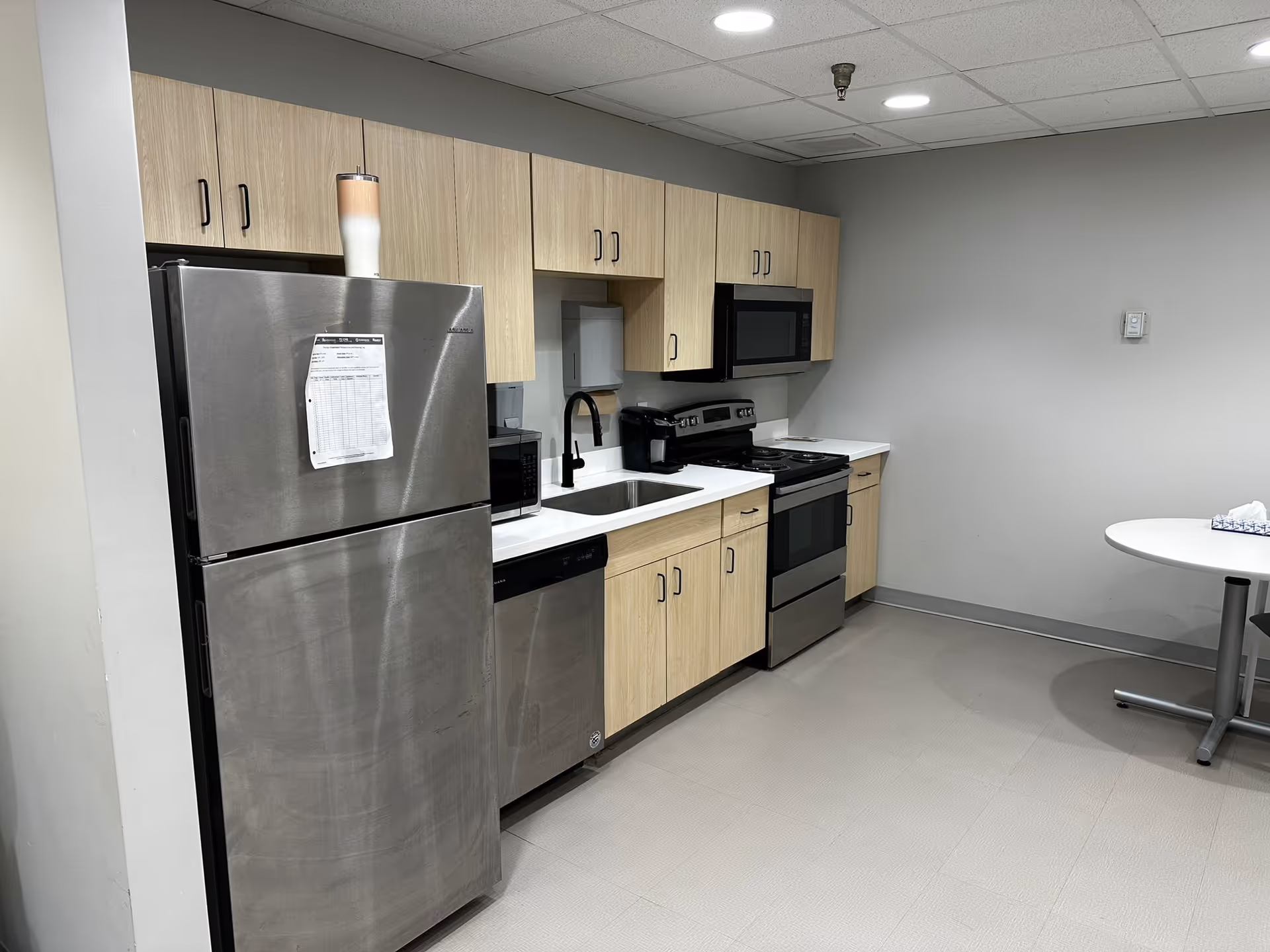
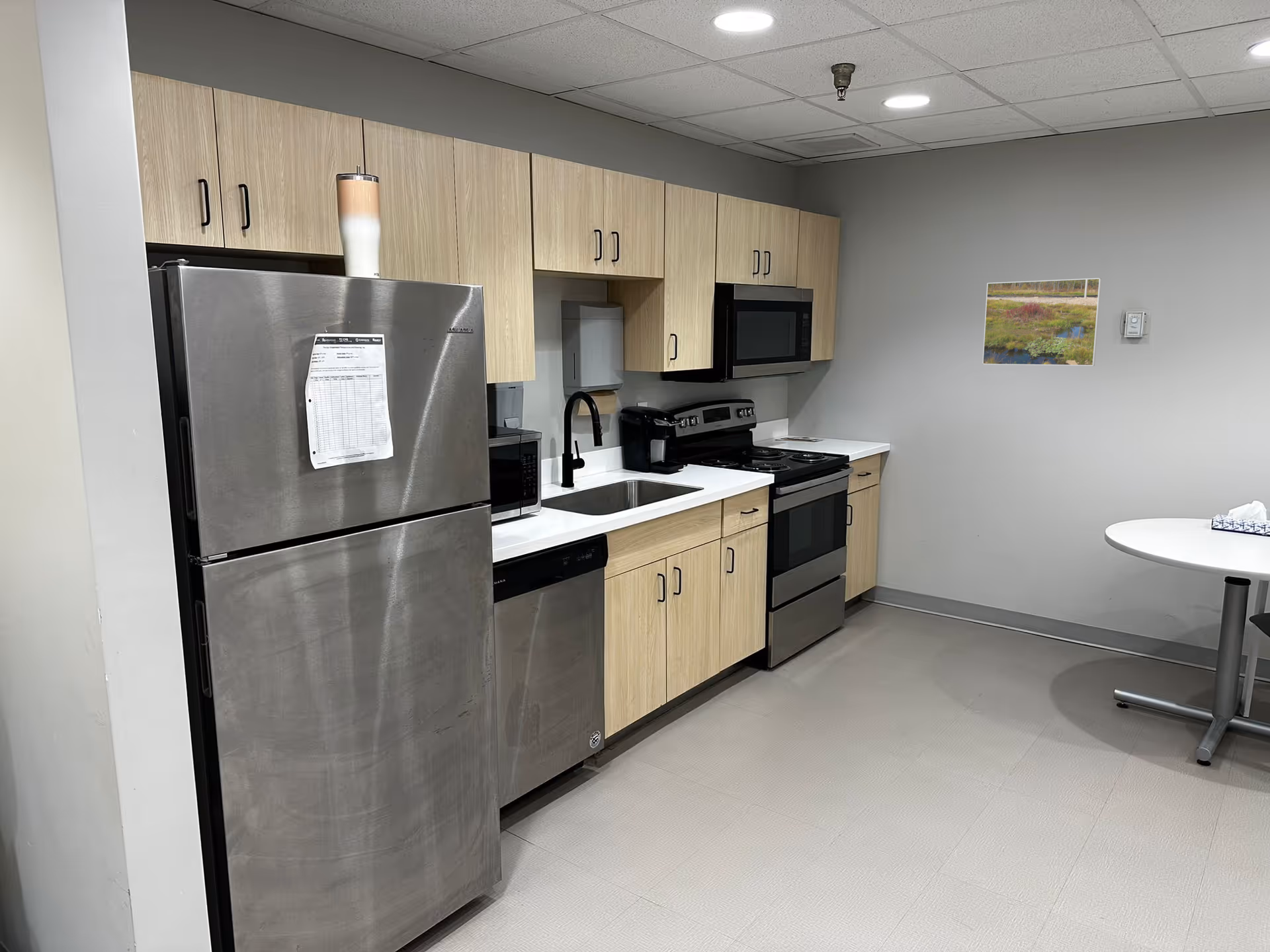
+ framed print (1039, 323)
